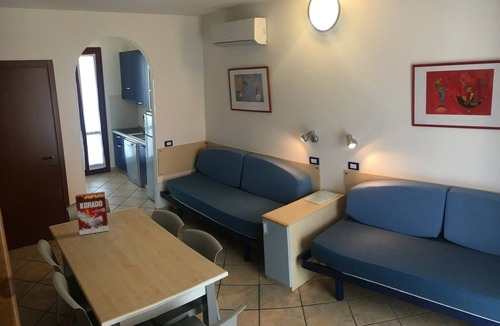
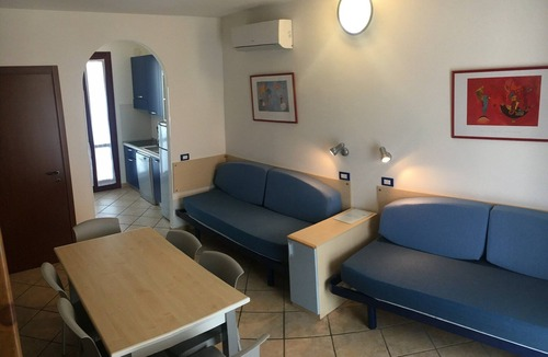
- cereal box (92, 212)
